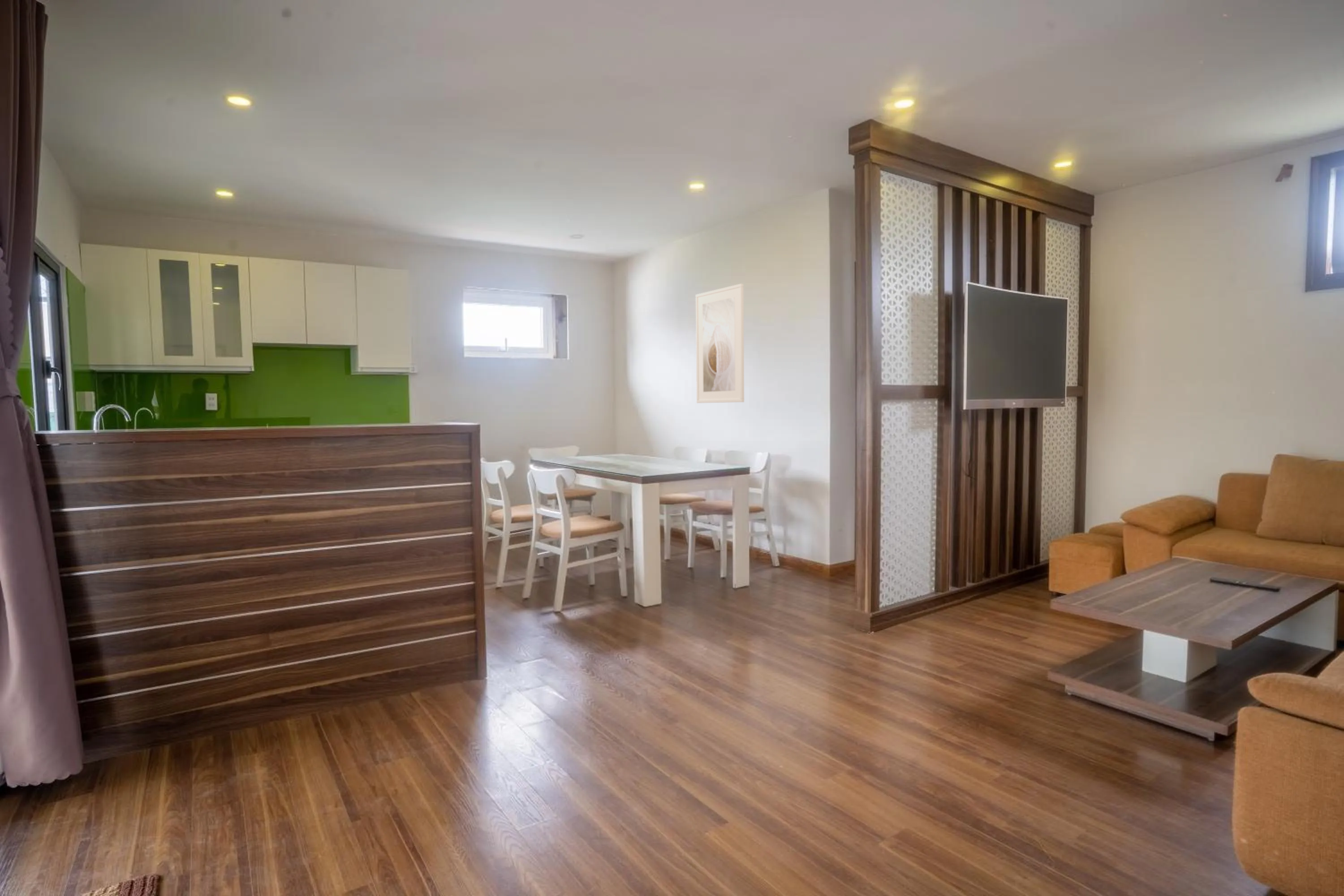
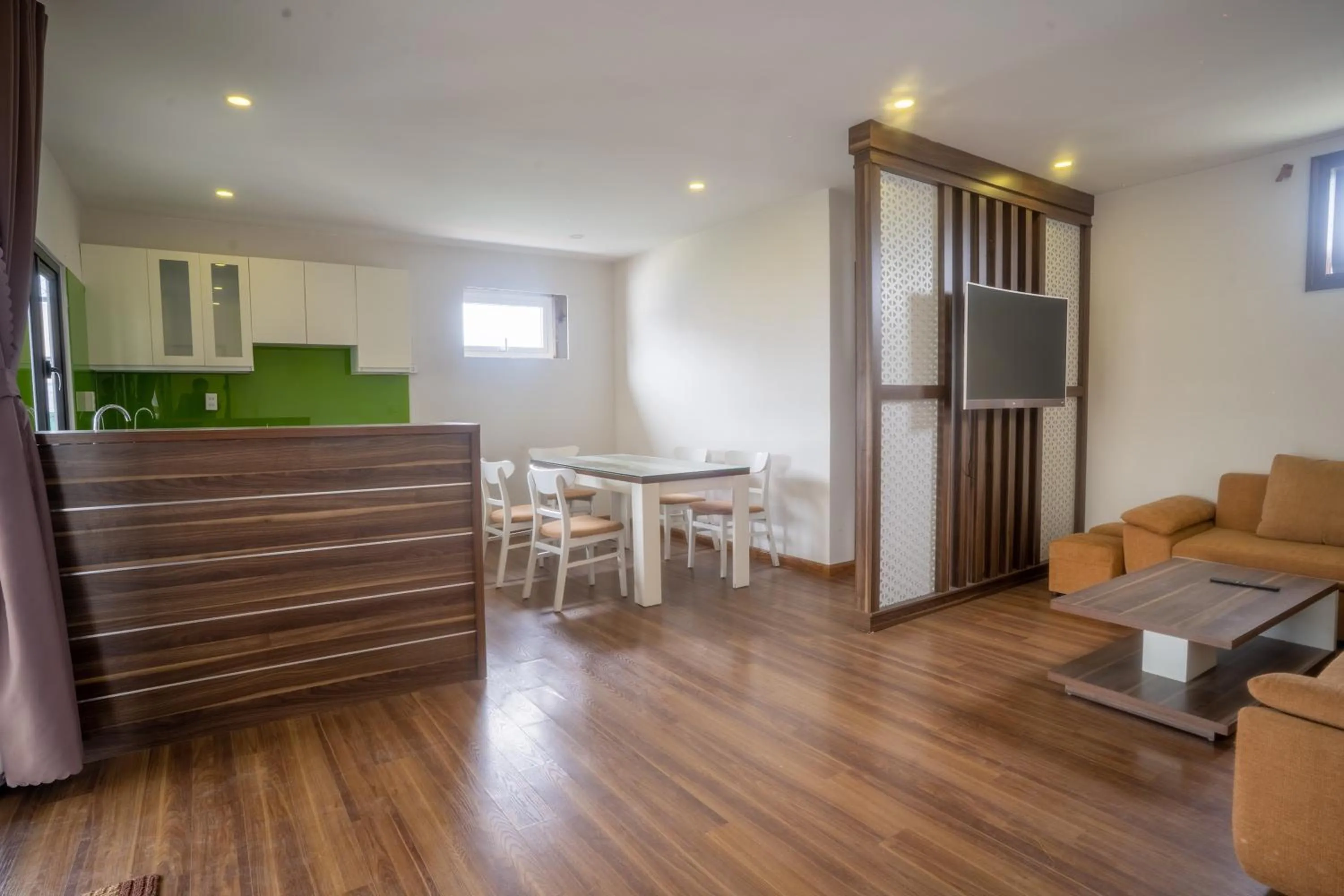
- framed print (719, 346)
